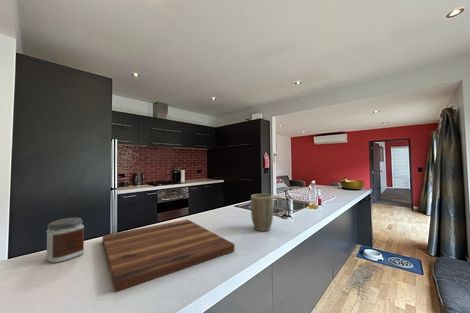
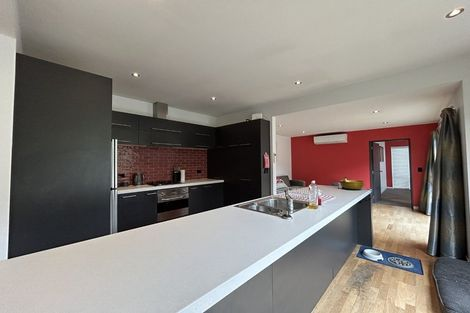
- cutting board (164, 242)
- plant pot (262, 211)
- jar (65, 238)
